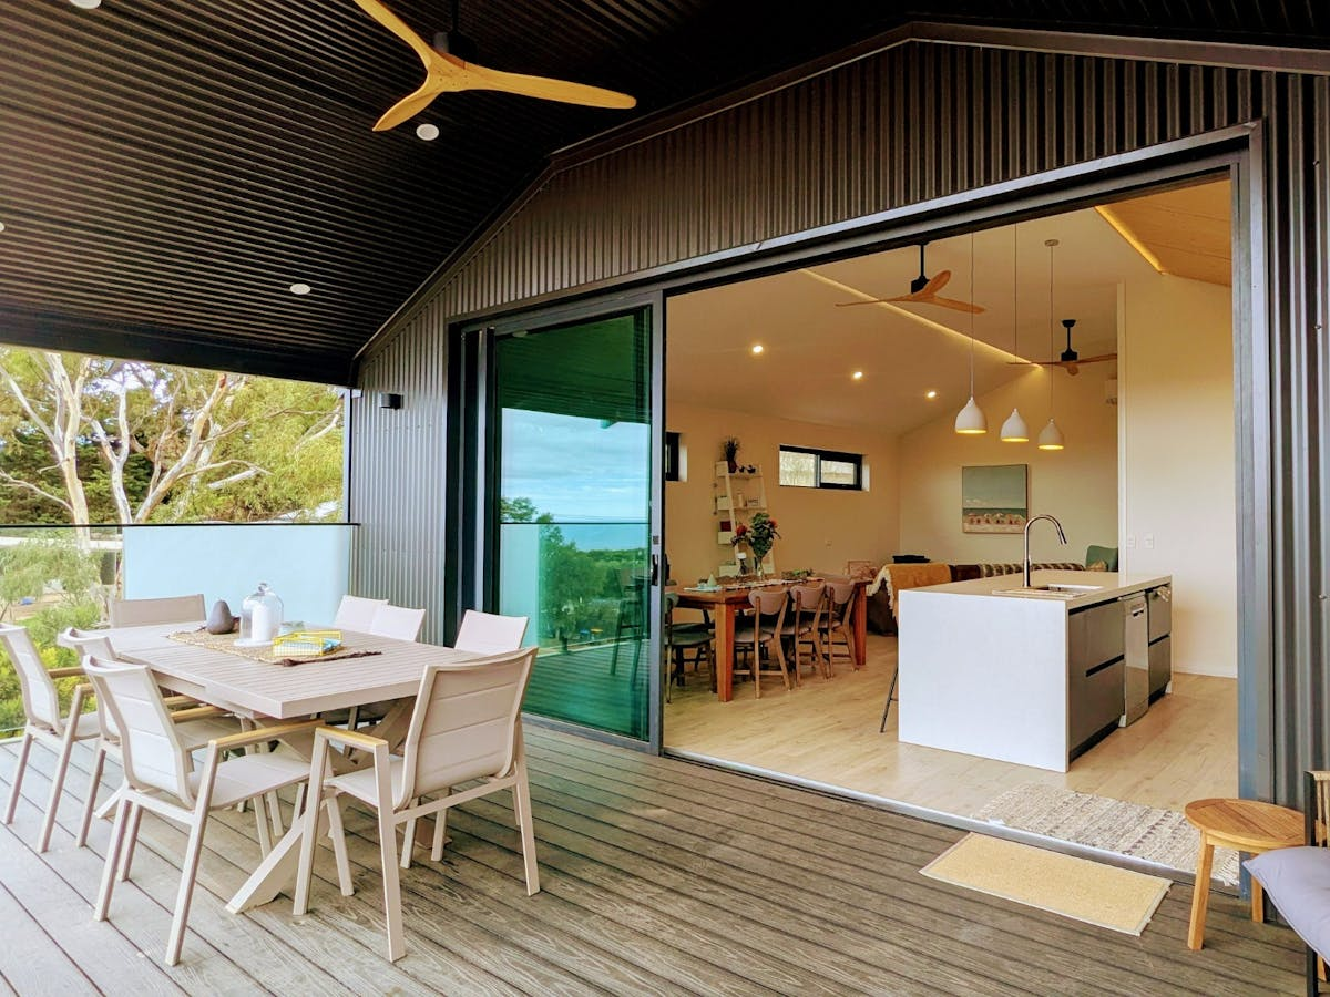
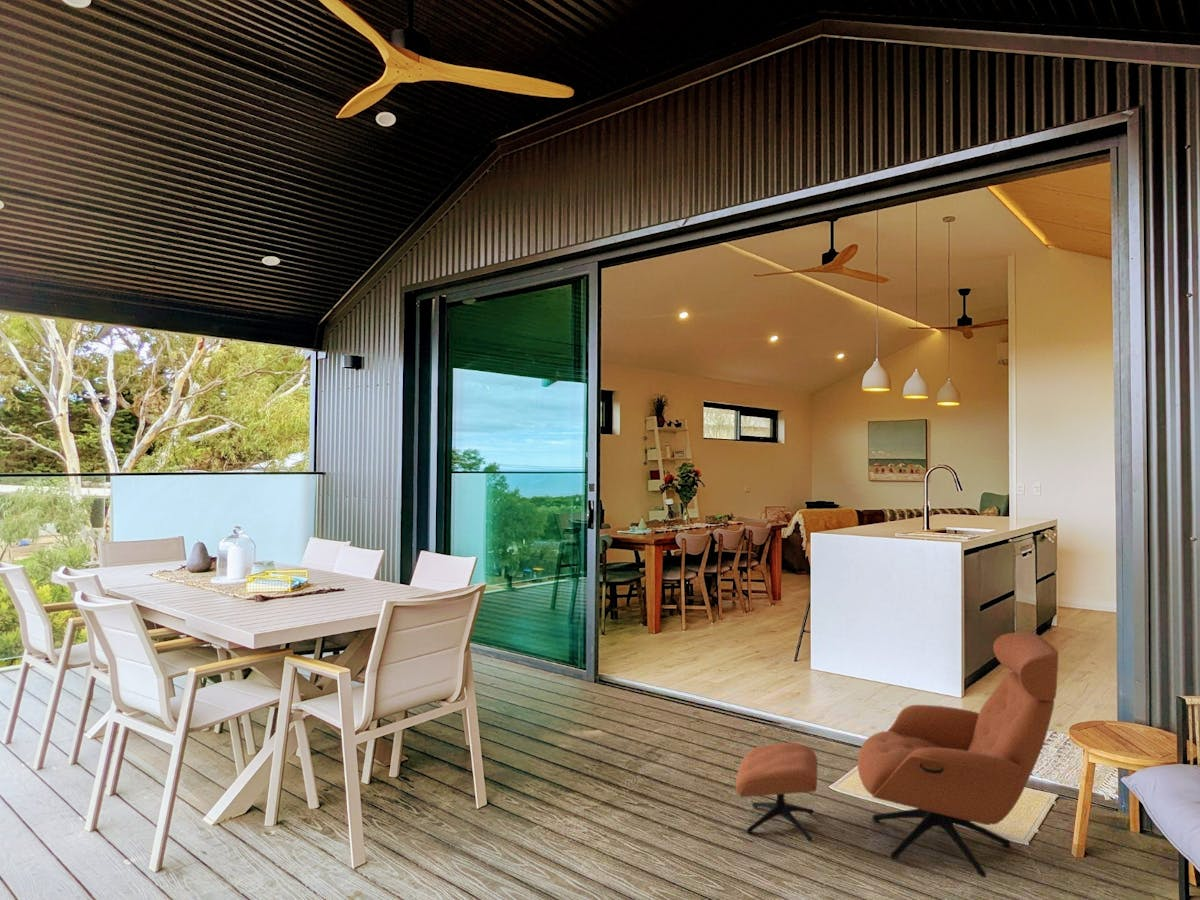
+ lounge chair (885, 734)
